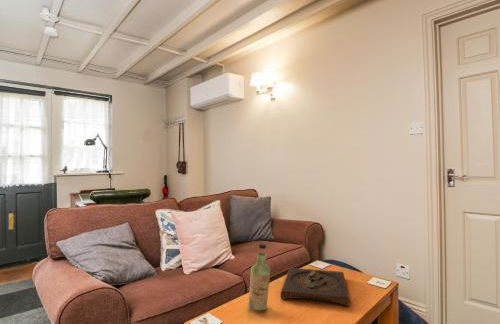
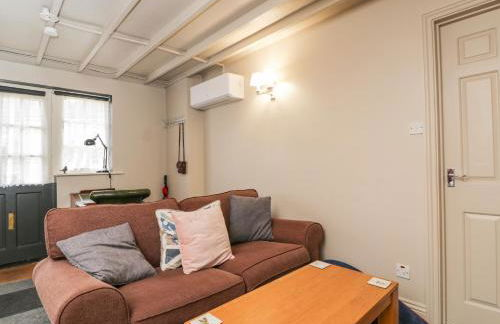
- bottle (258, 276)
- wooden tray (315, 279)
